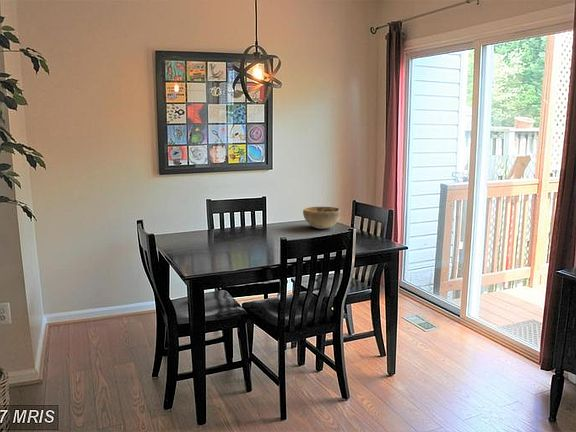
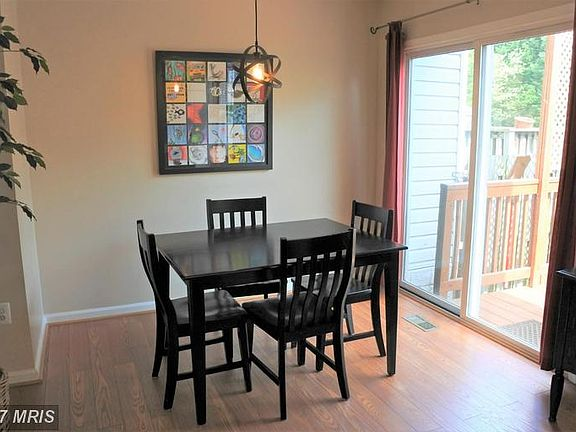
- decorative bowl (321, 218)
